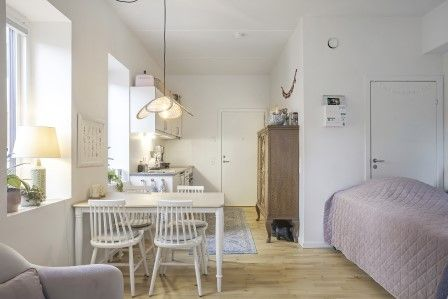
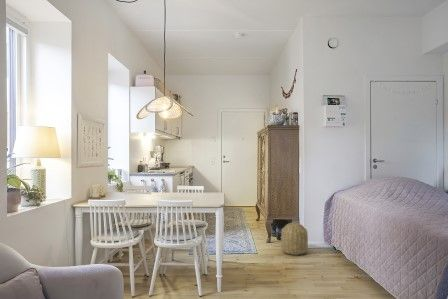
+ basket (294, 237)
